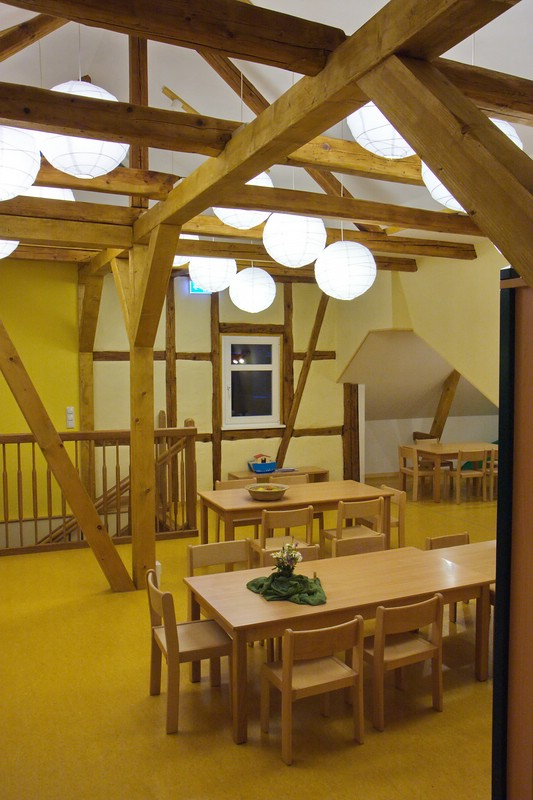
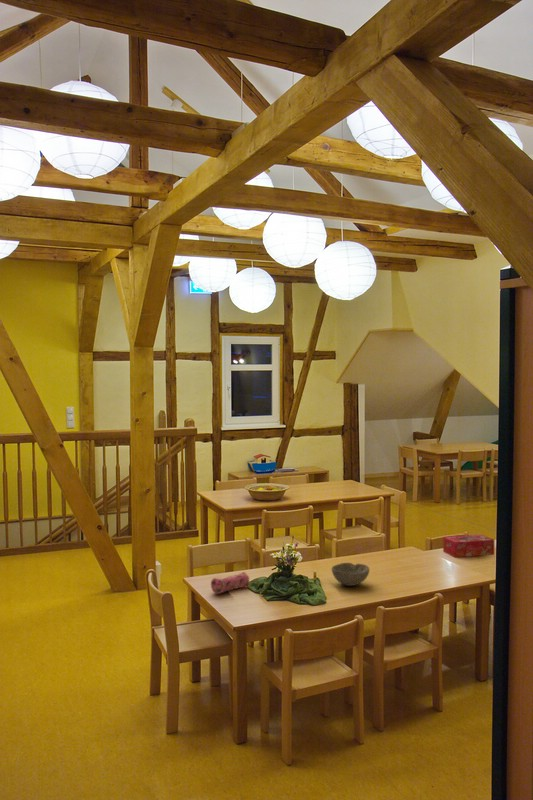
+ bowl (350, 576)
+ pencil case (230, 582)
+ tissue box (468, 545)
